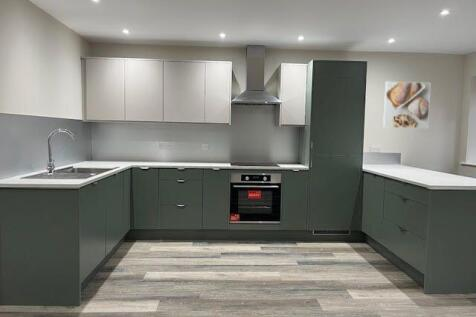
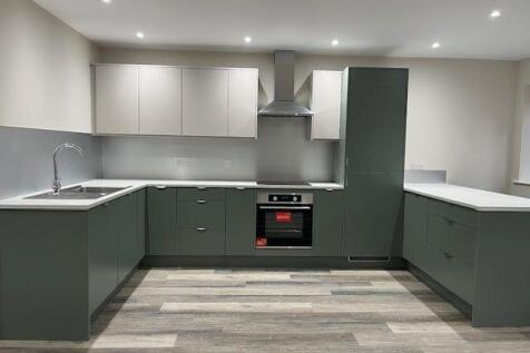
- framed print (406, 105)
